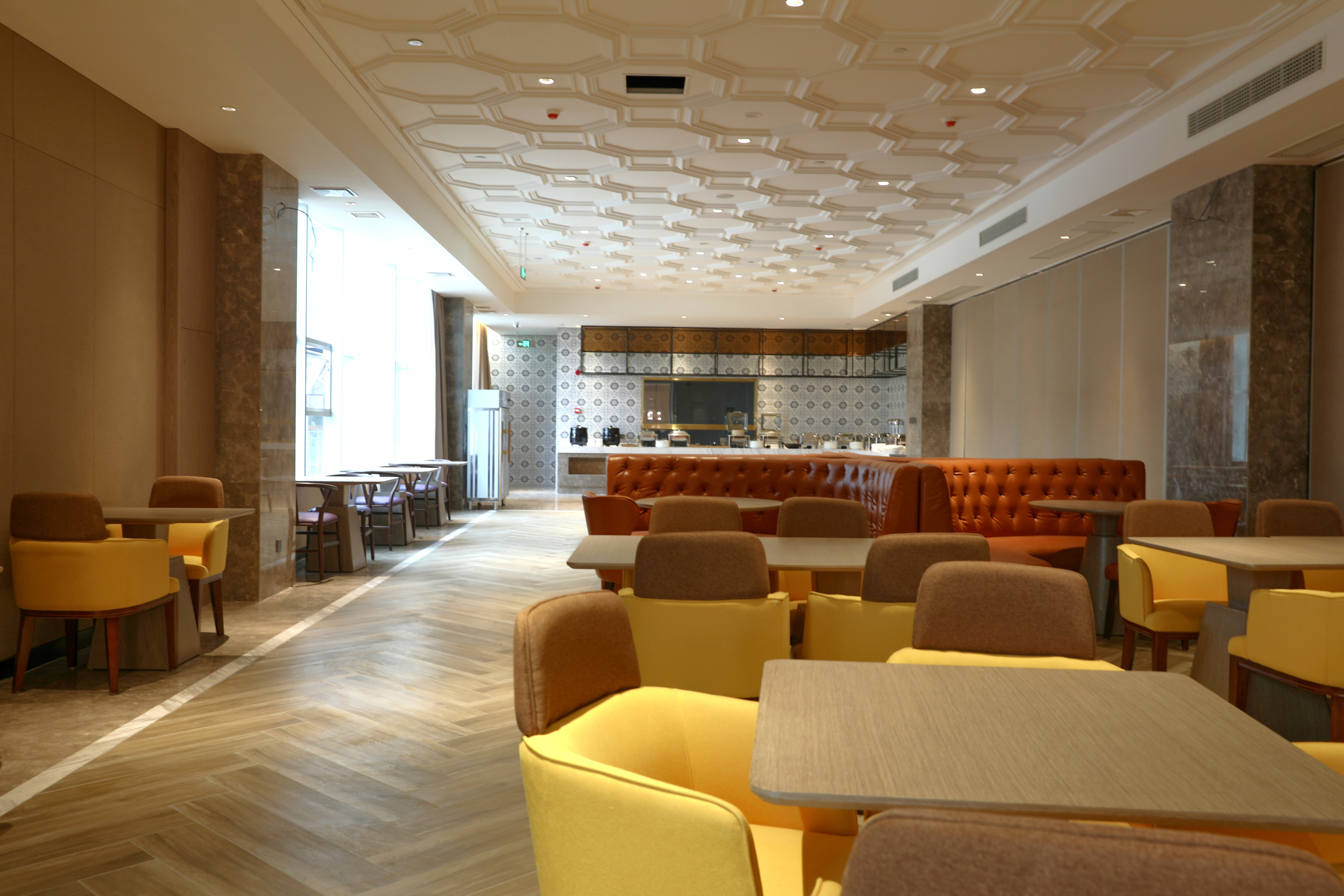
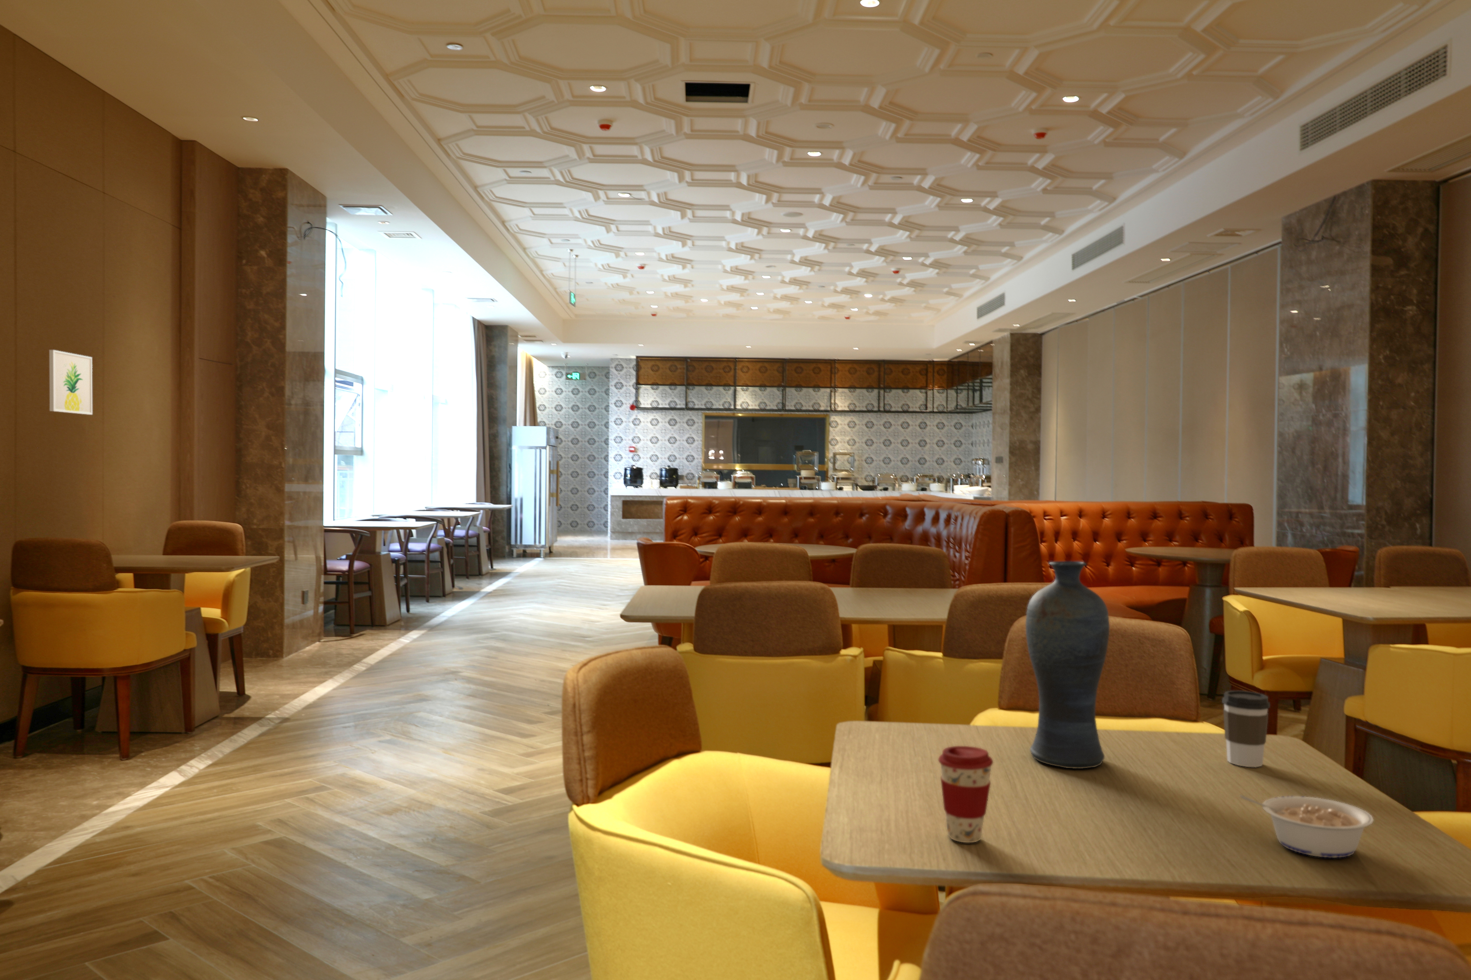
+ coffee cup (965, 794)
+ vase (1066, 661)
+ wall art (71, 383)
+ coffee cup (1246, 728)
+ legume (1313, 825)
